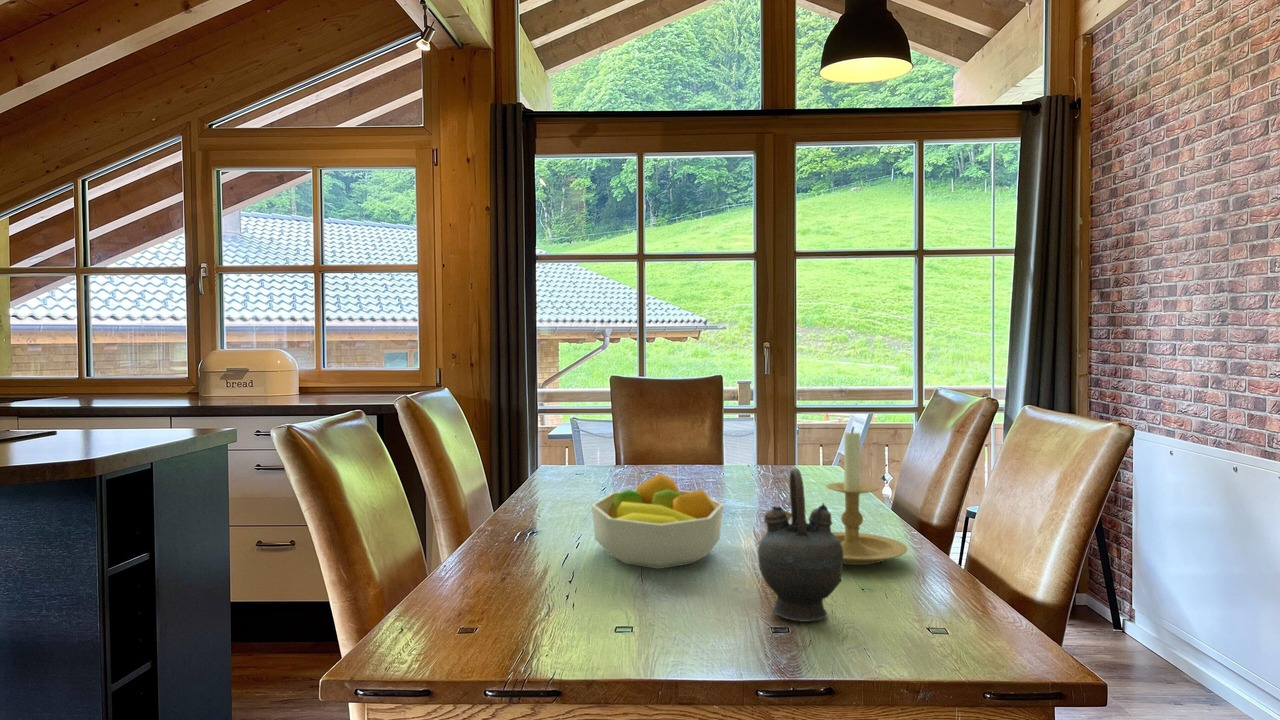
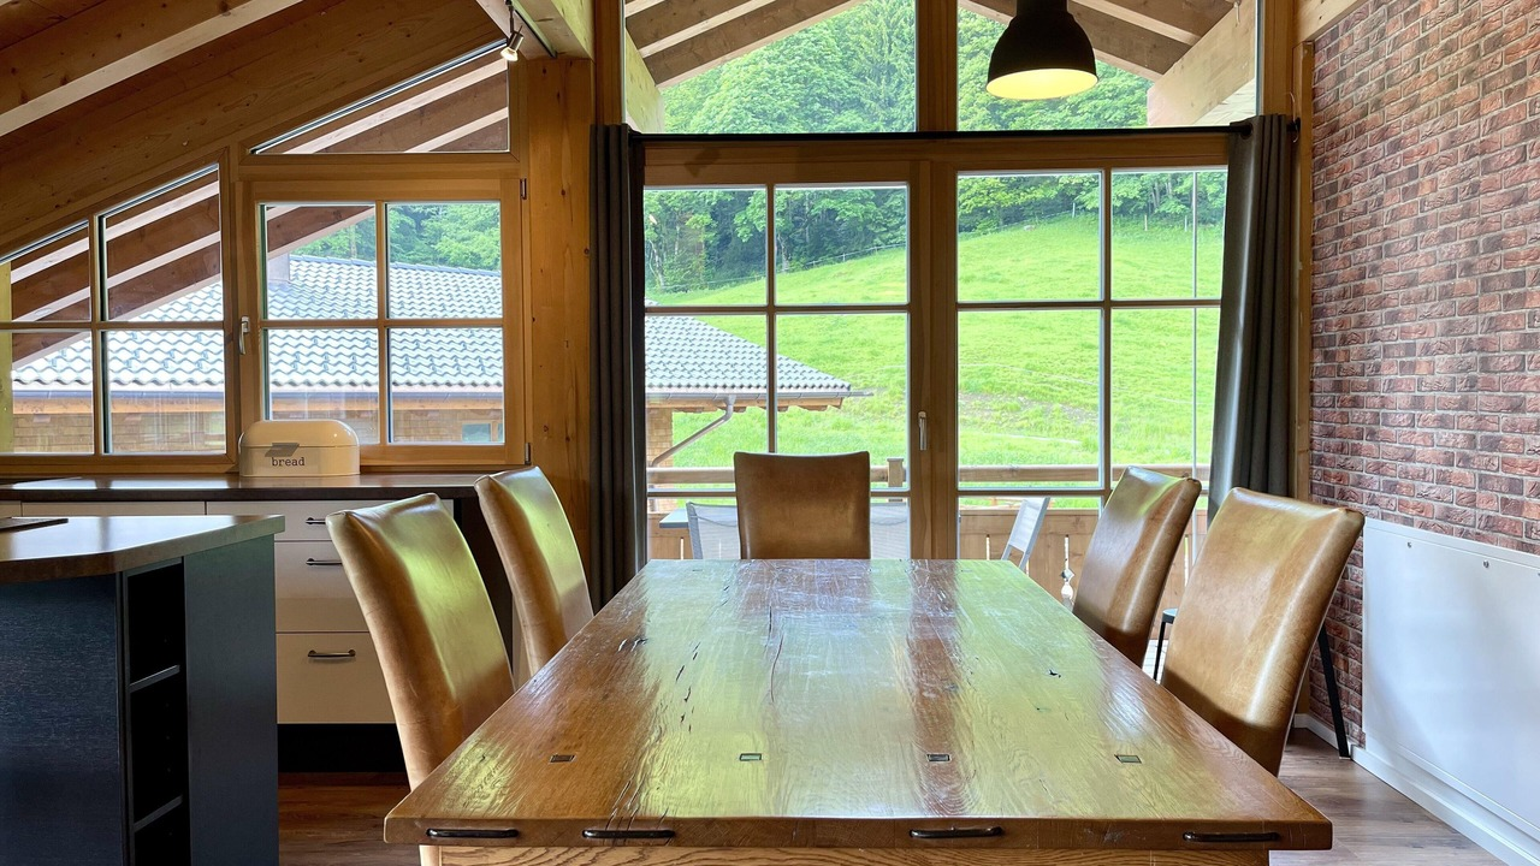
- teapot (799, 539)
- candle holder (851, 492)
- fruit bowl (657, 517)
